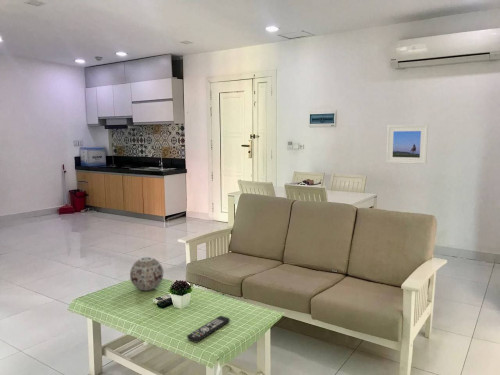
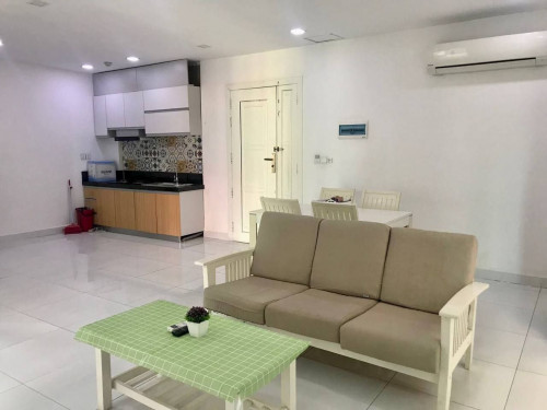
- decorative sphere (146, 273)
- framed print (406, 144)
- remote control (209, 328)
